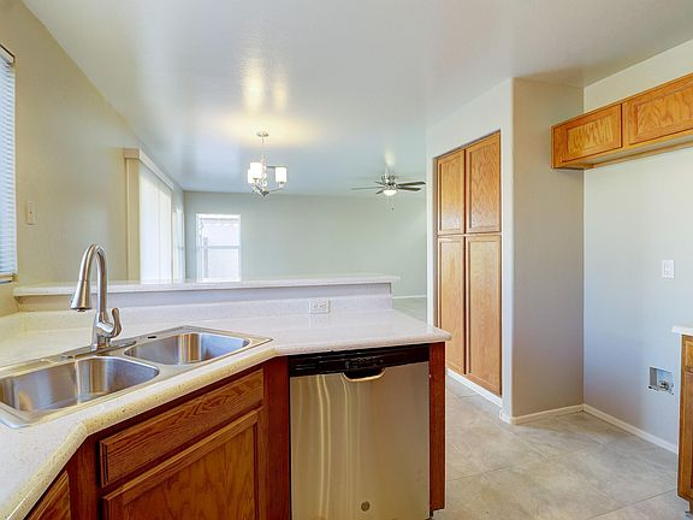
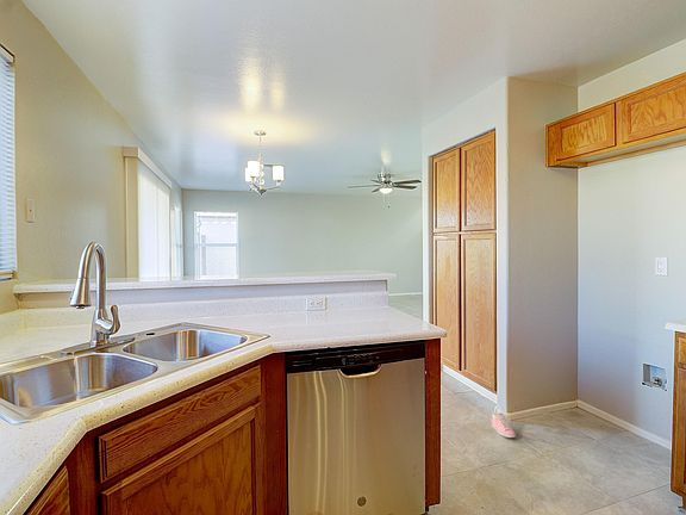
+ sneaker (503, 423)
